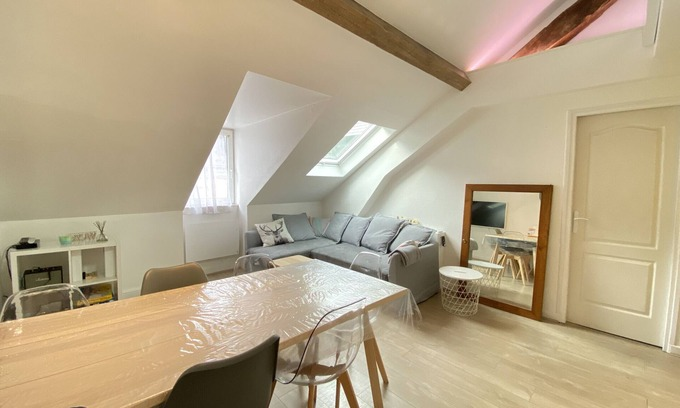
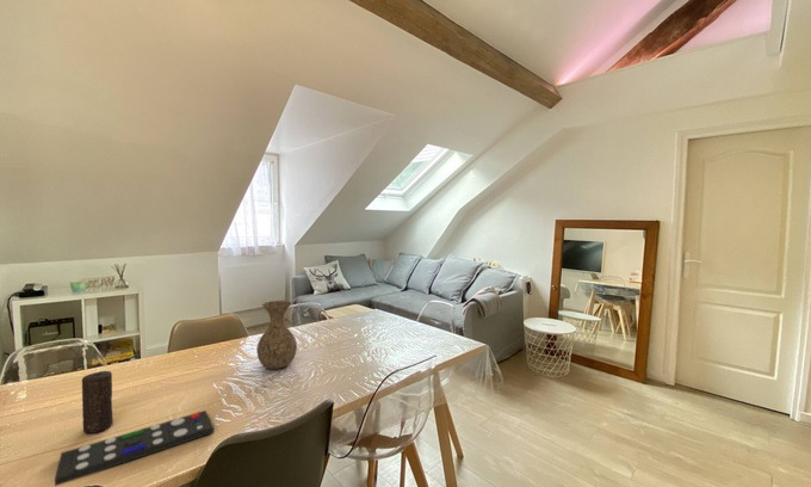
+ vase (277, 334)
+ remote control (142, 440)
+ candle (97, 401)
